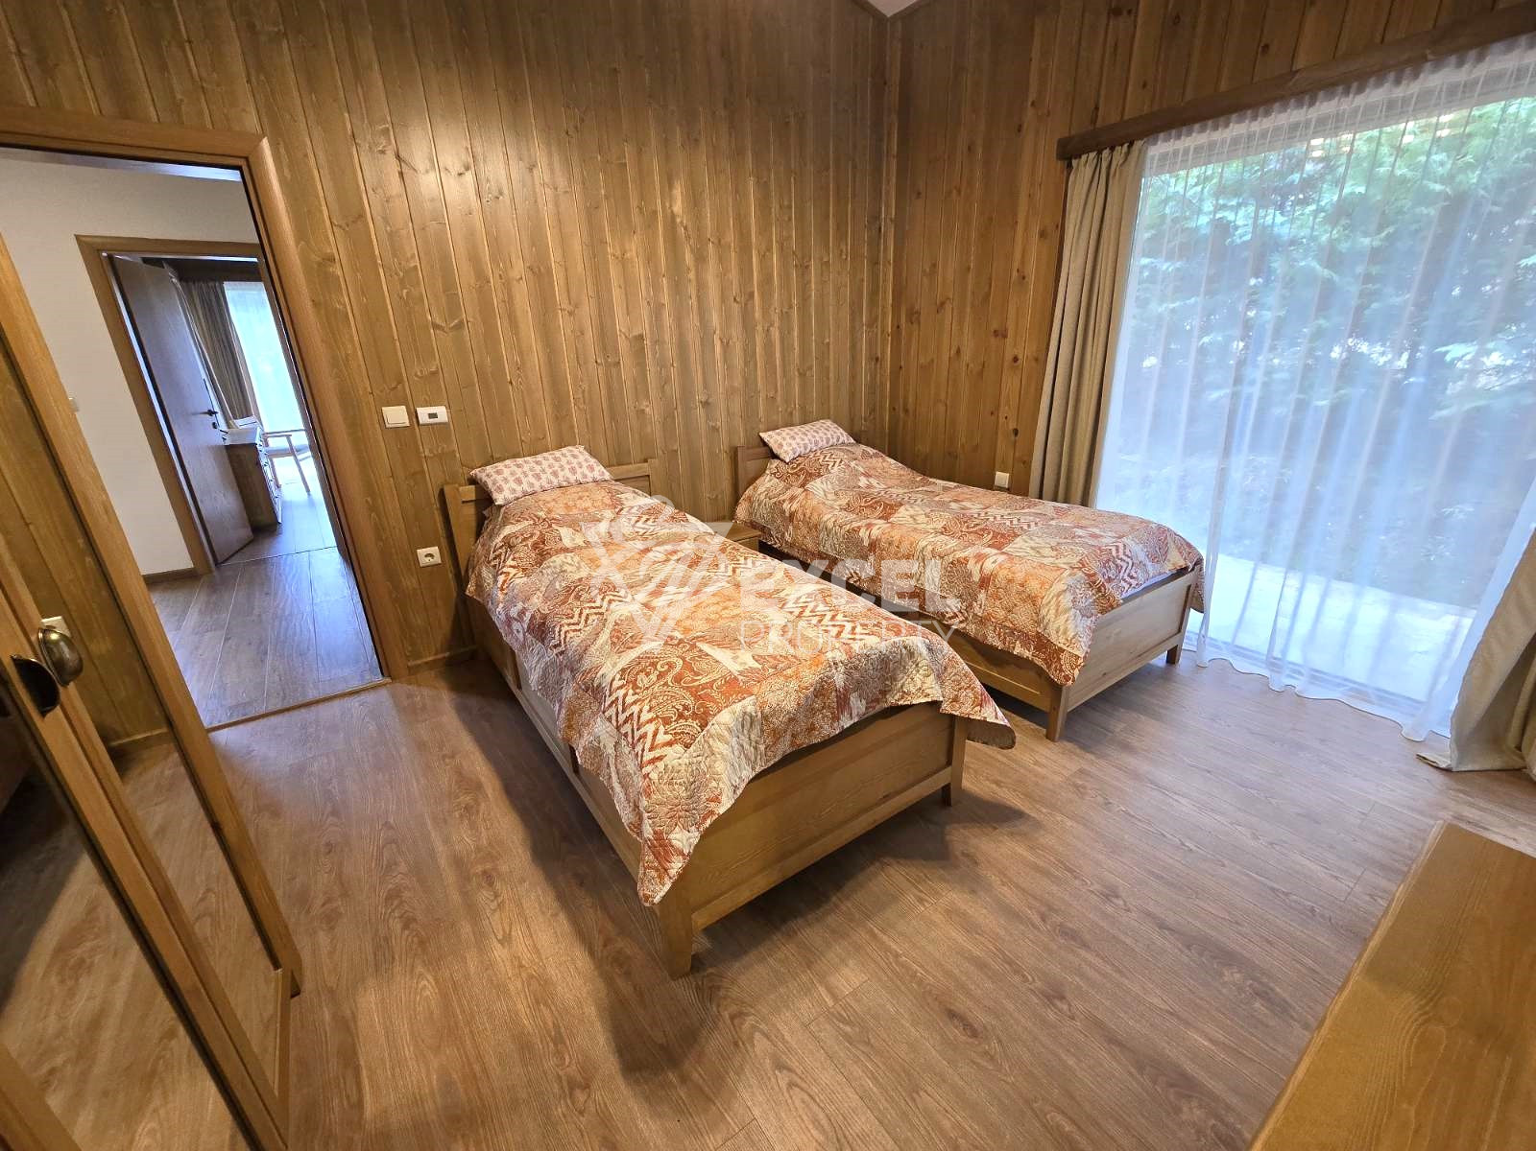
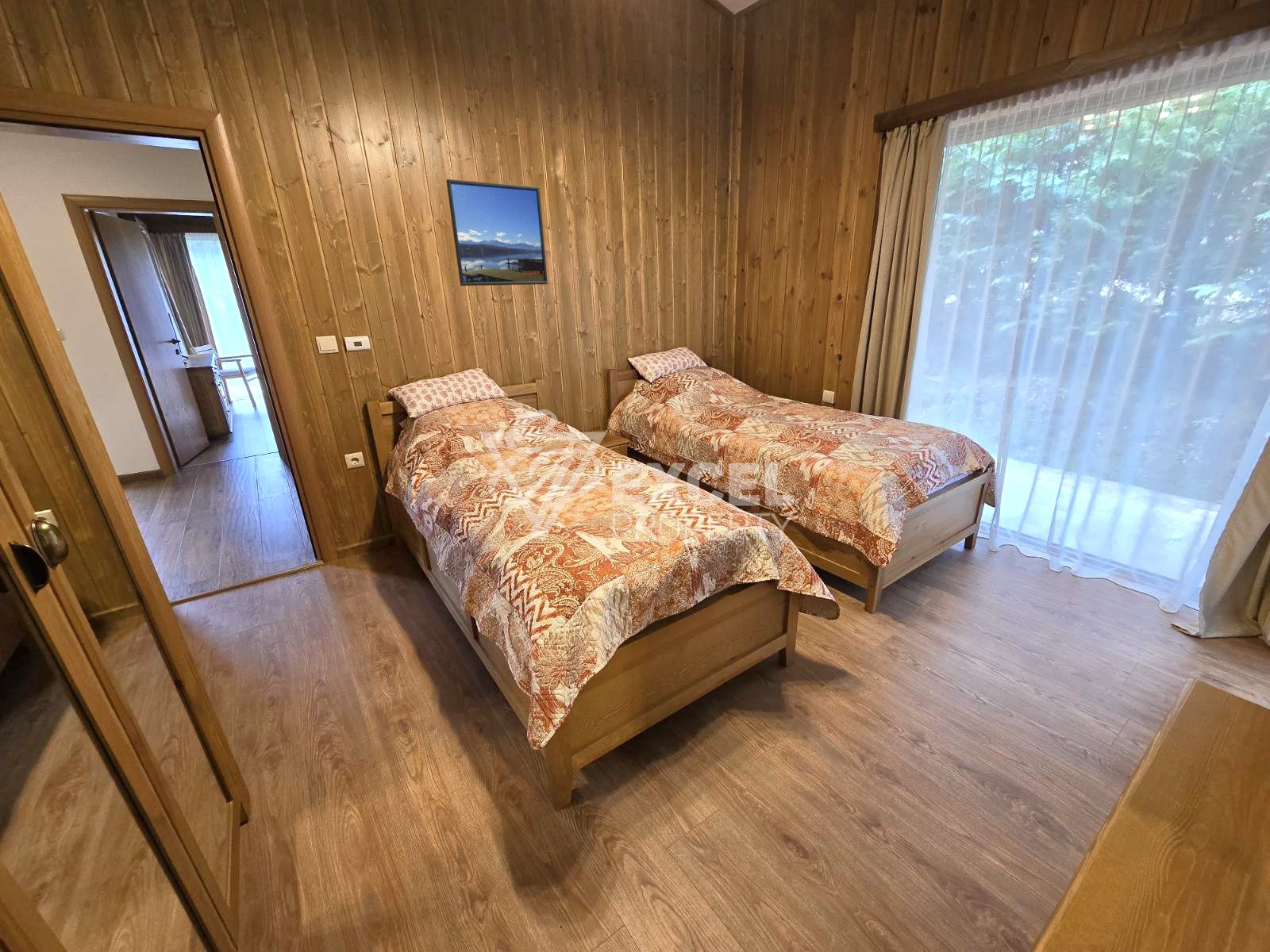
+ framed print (500, 236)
